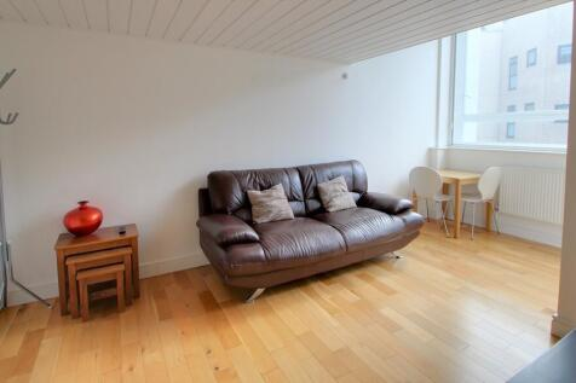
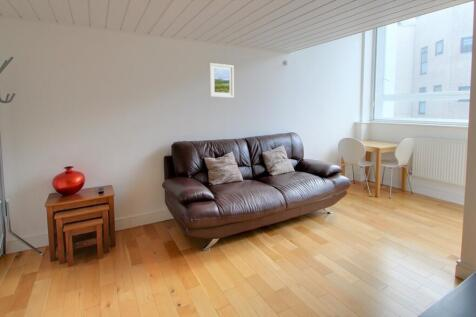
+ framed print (221, 80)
